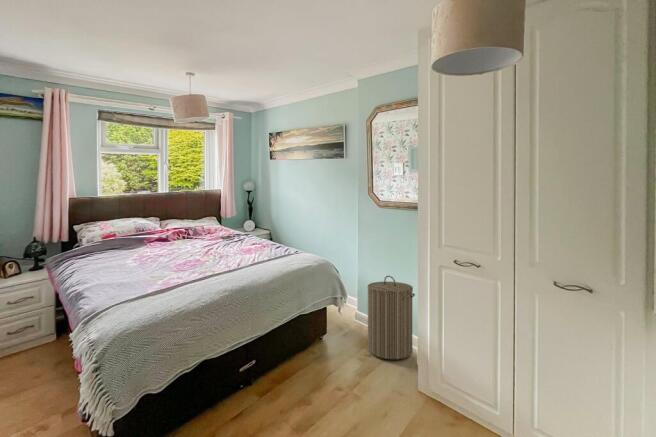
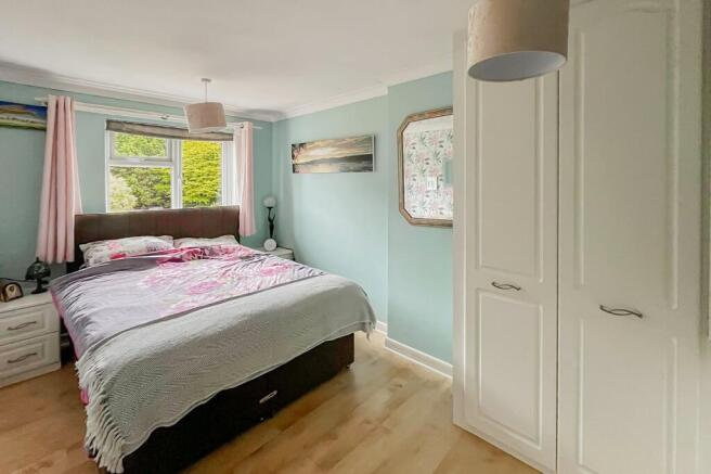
- laundry hamper (389, 313)
